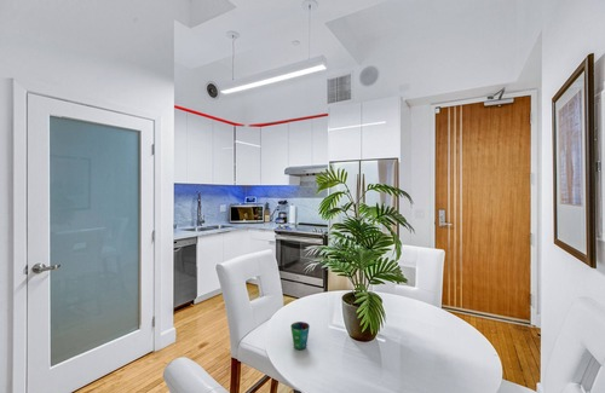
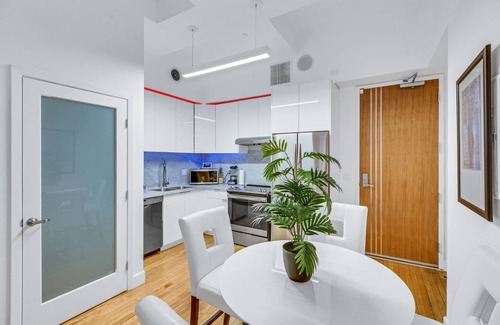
- cup (300, 334)
